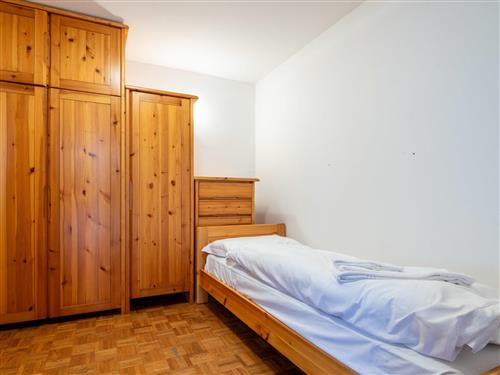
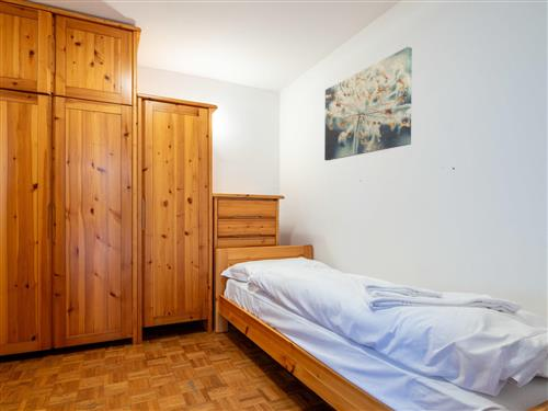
+ wall art (361, 113)
